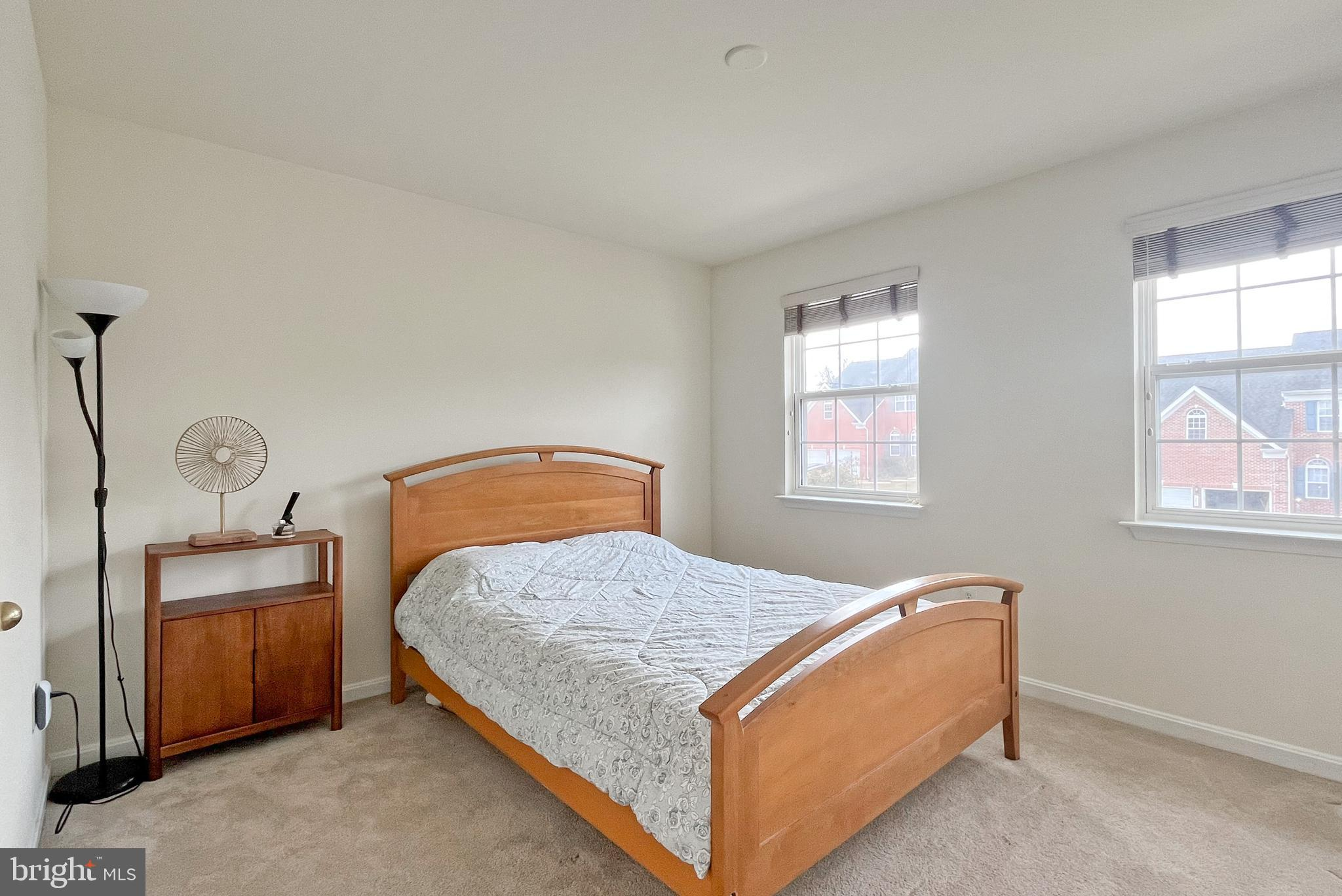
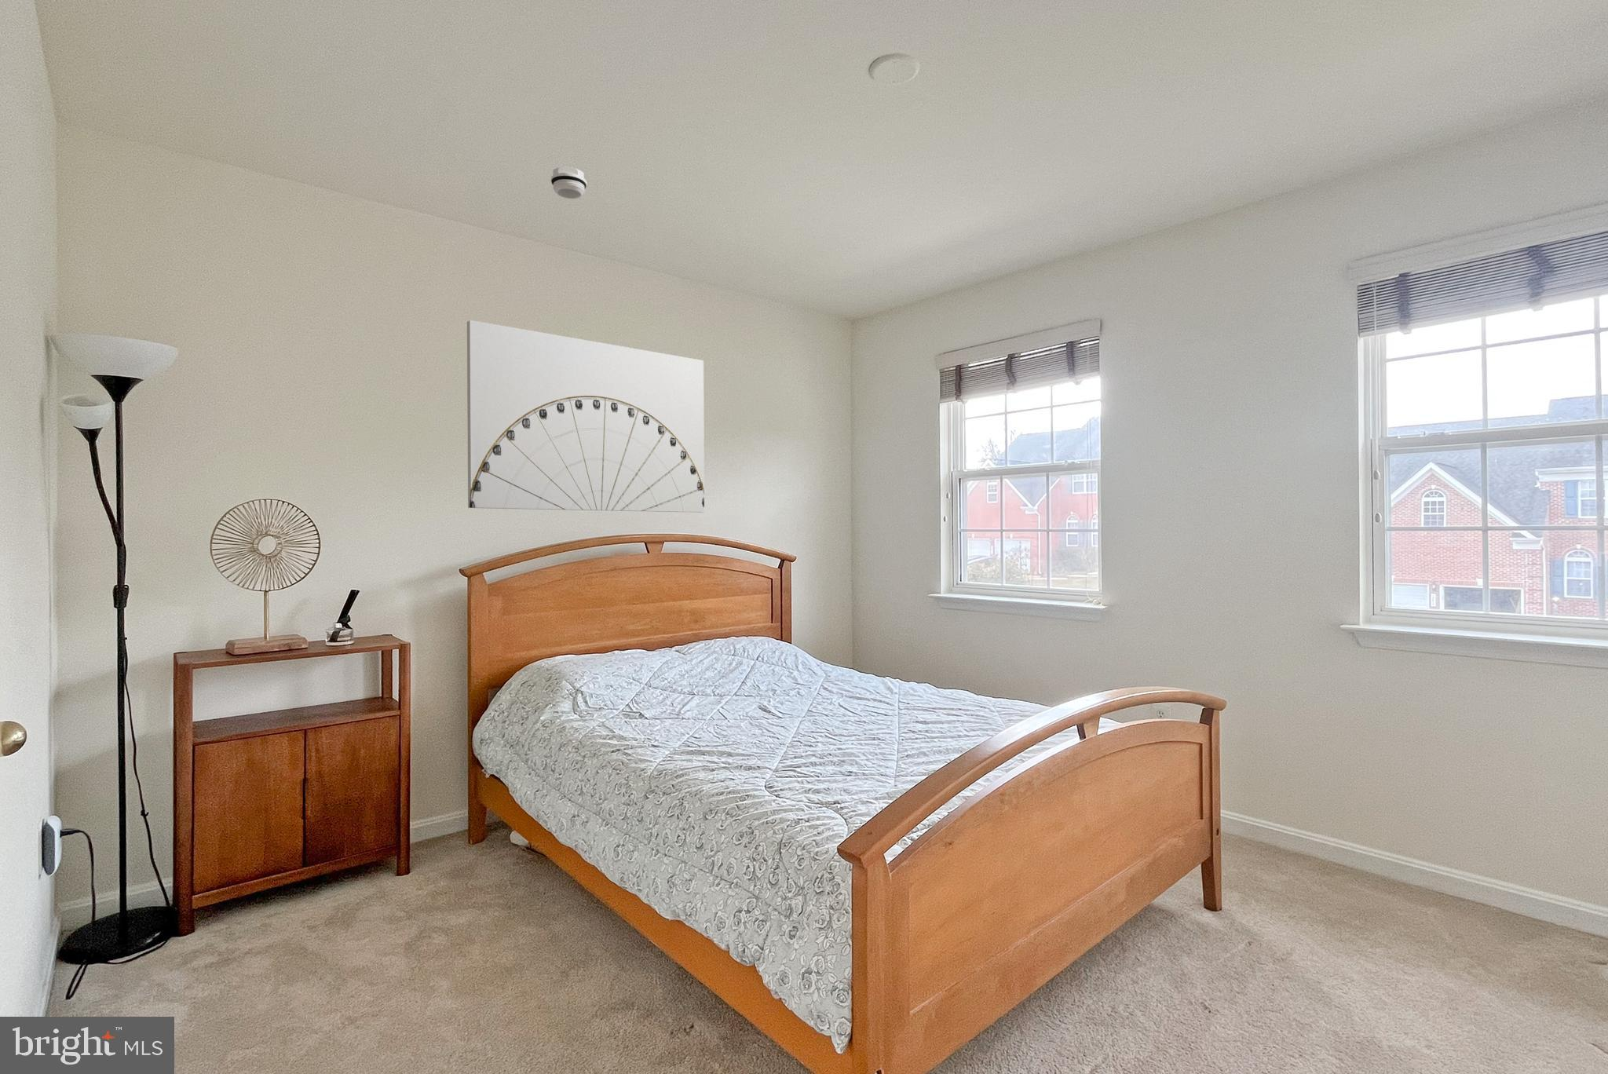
+ smoke detector (568, 183)
+ wall art (598, 427)
